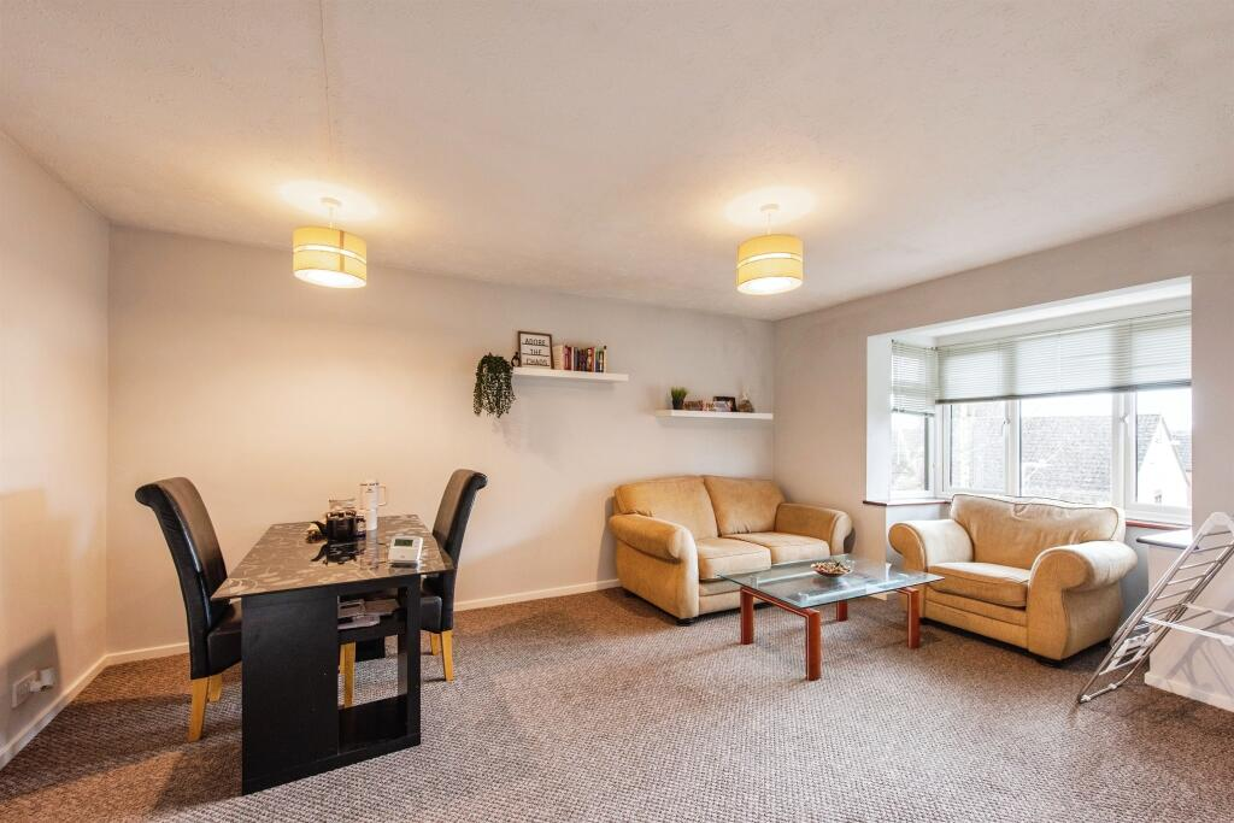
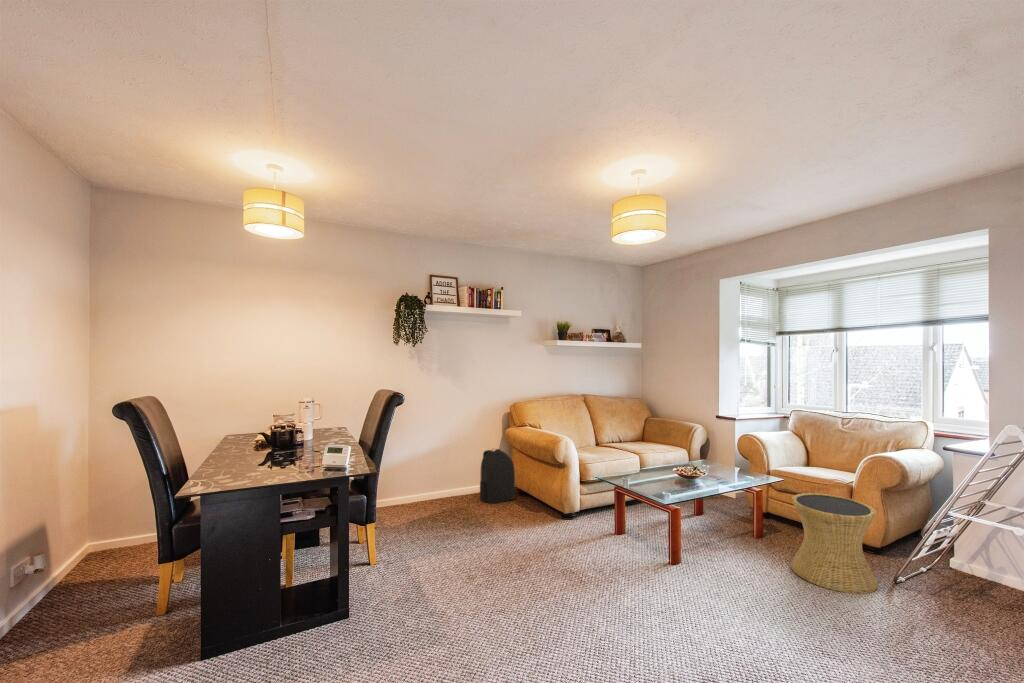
+ backpack (495, 472)
+ side table (832, 539)
